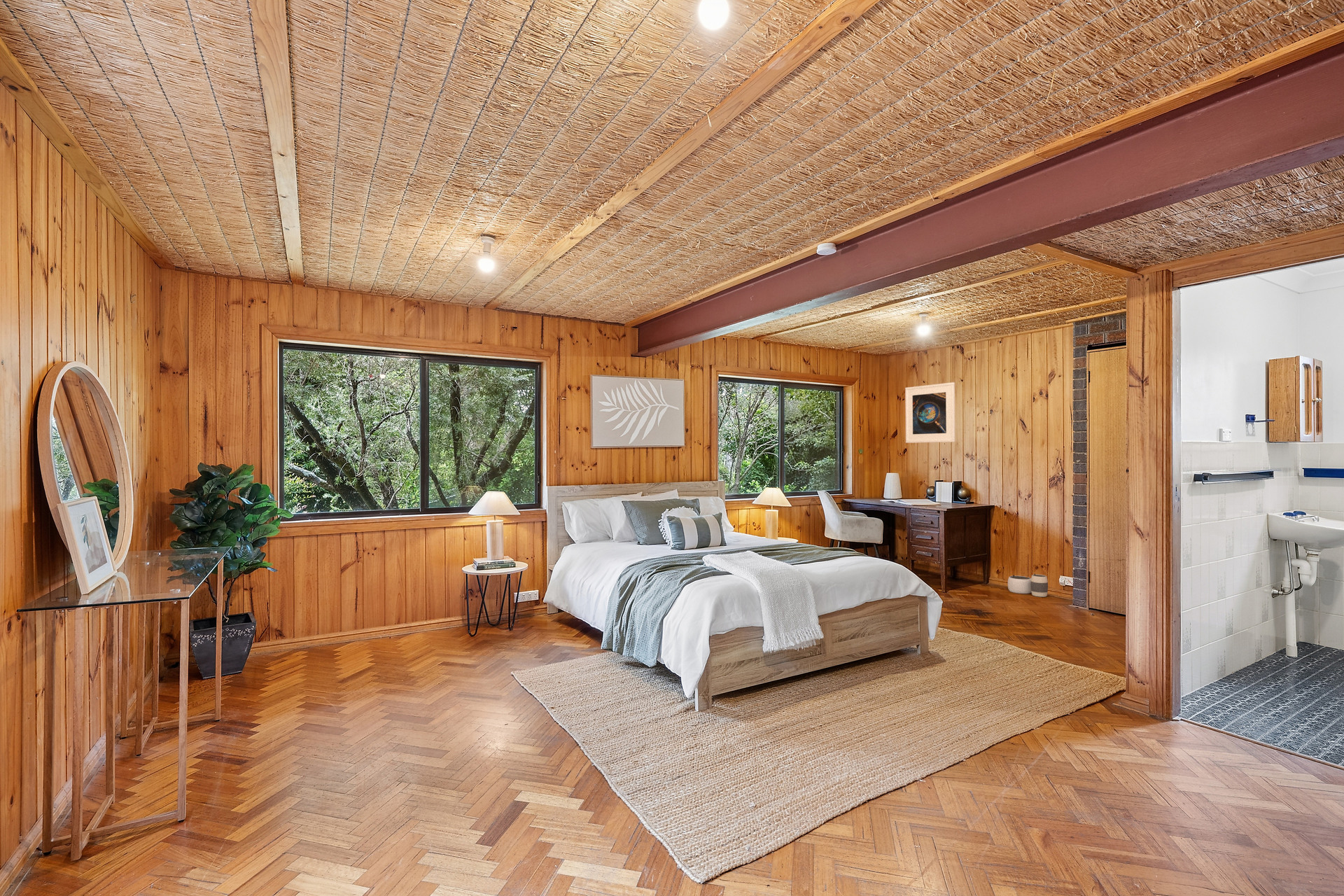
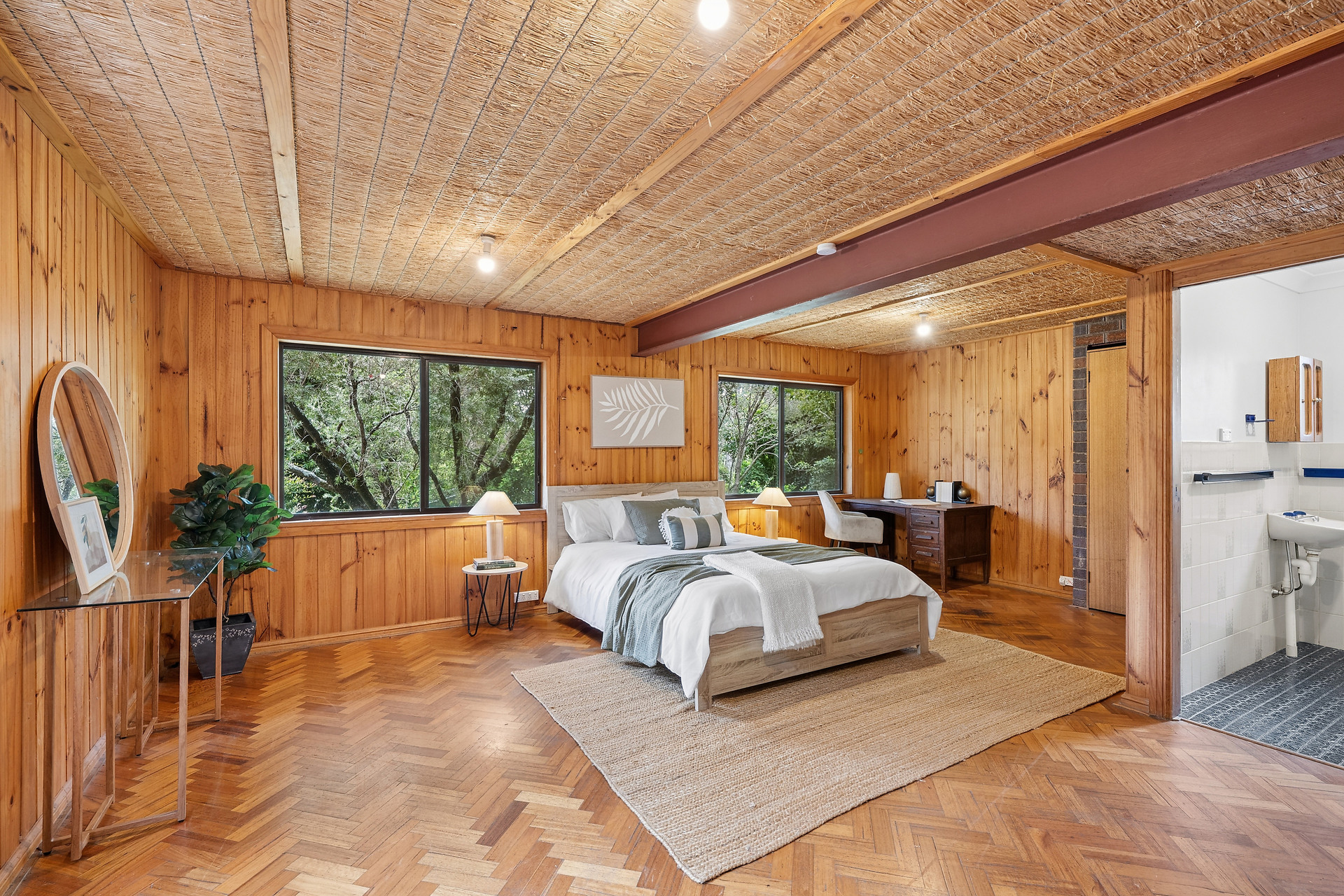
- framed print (929, 414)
- waste basket (1028, 582)
